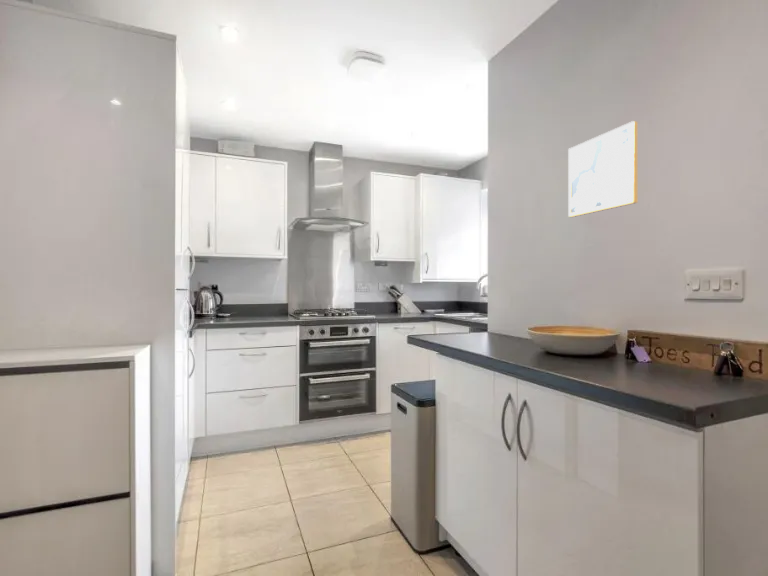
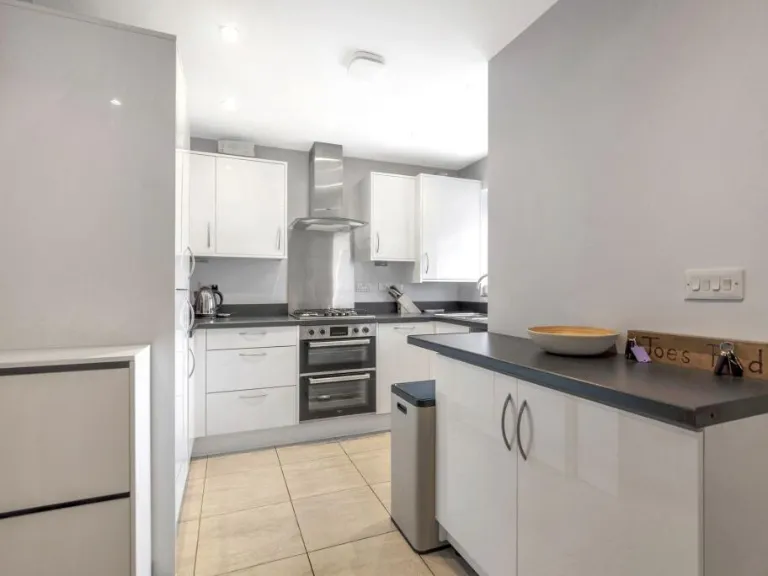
- wall art (599, 173)
